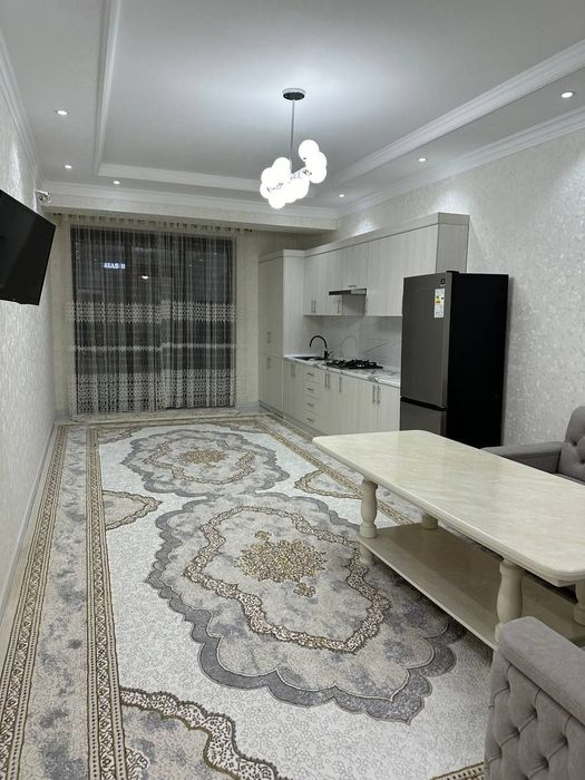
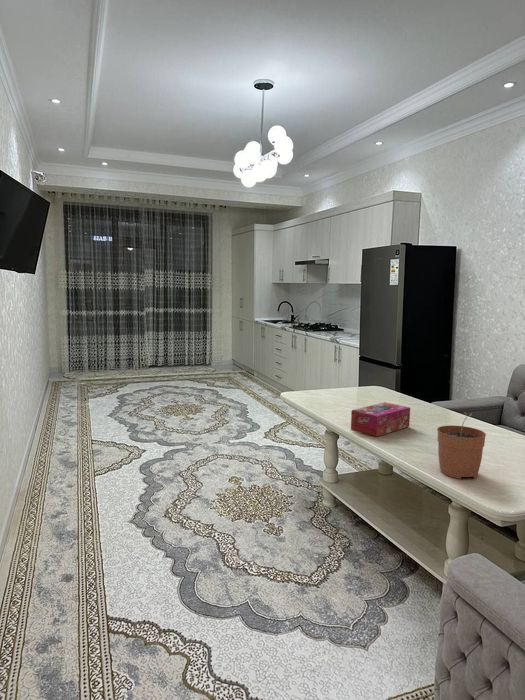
+ plant pot (460, 441)
+ tissue box (380, 418)
